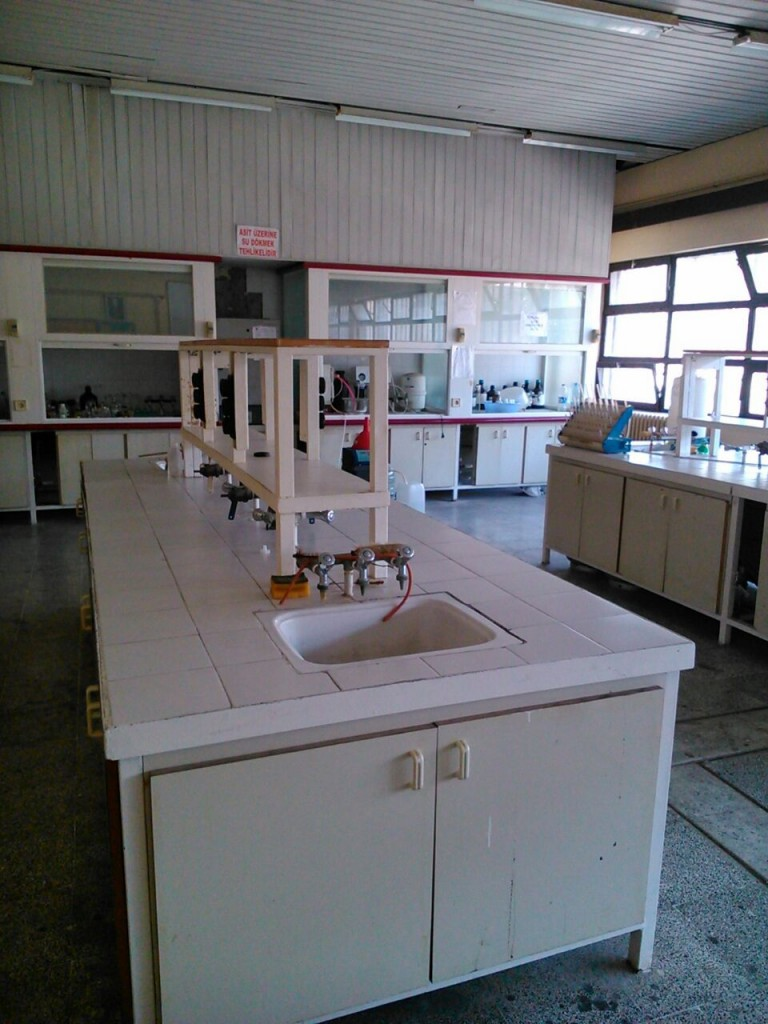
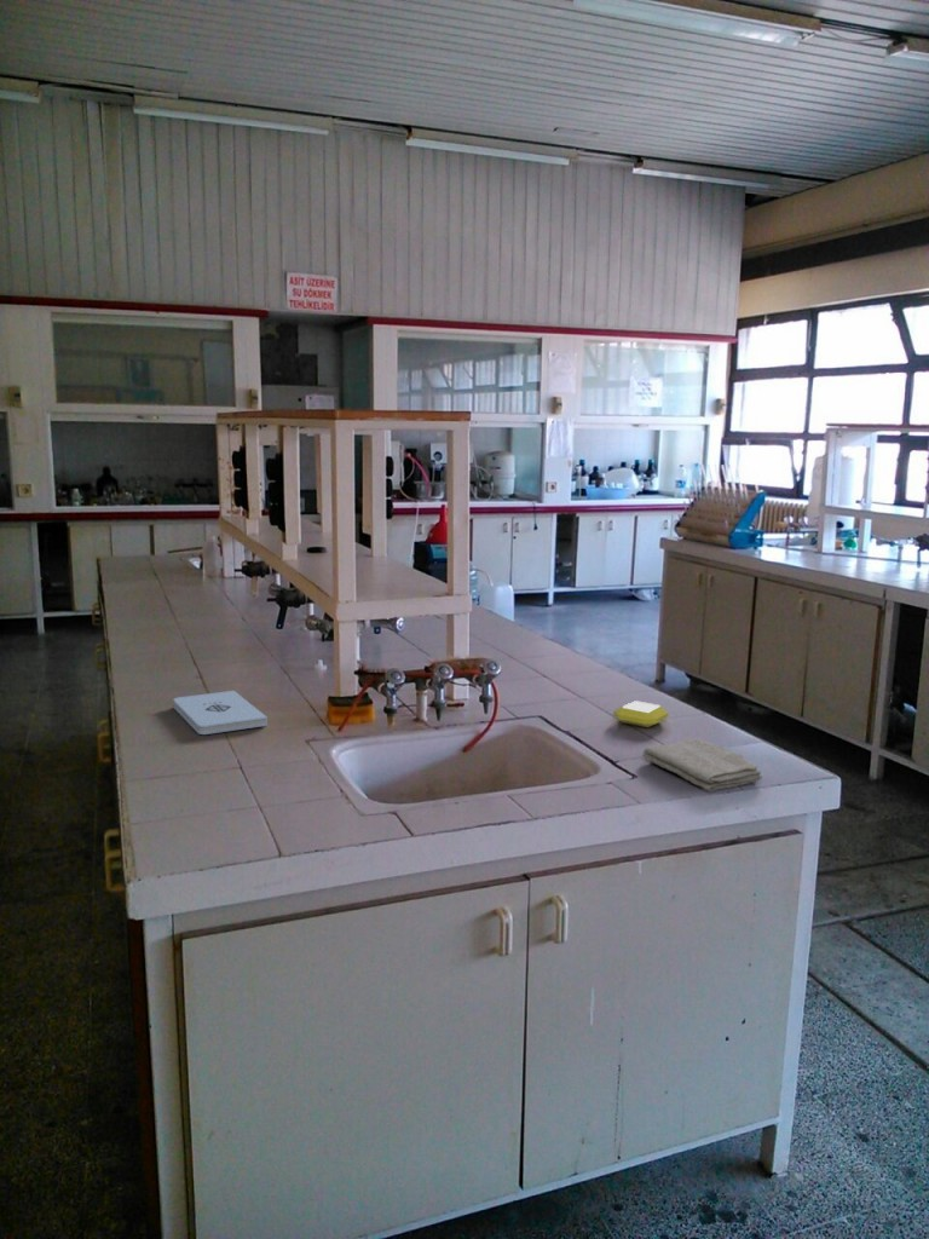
+ washcloth (702, 761)
+ soap bar (640, 713)
+ notepad (218, 711)
